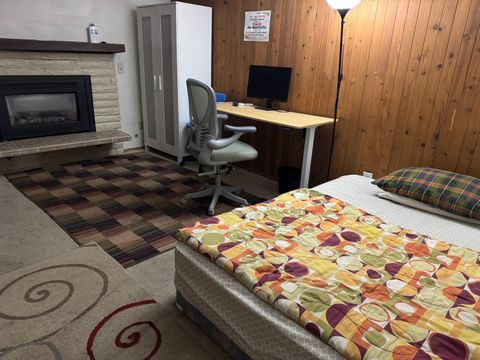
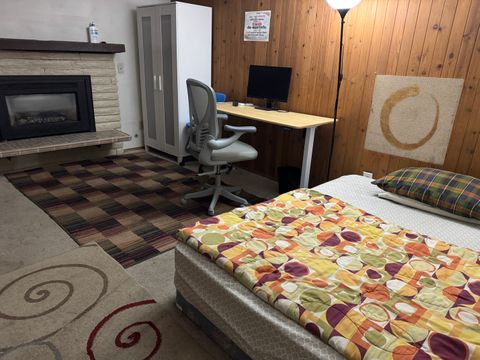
+ wall art (408, 118)
